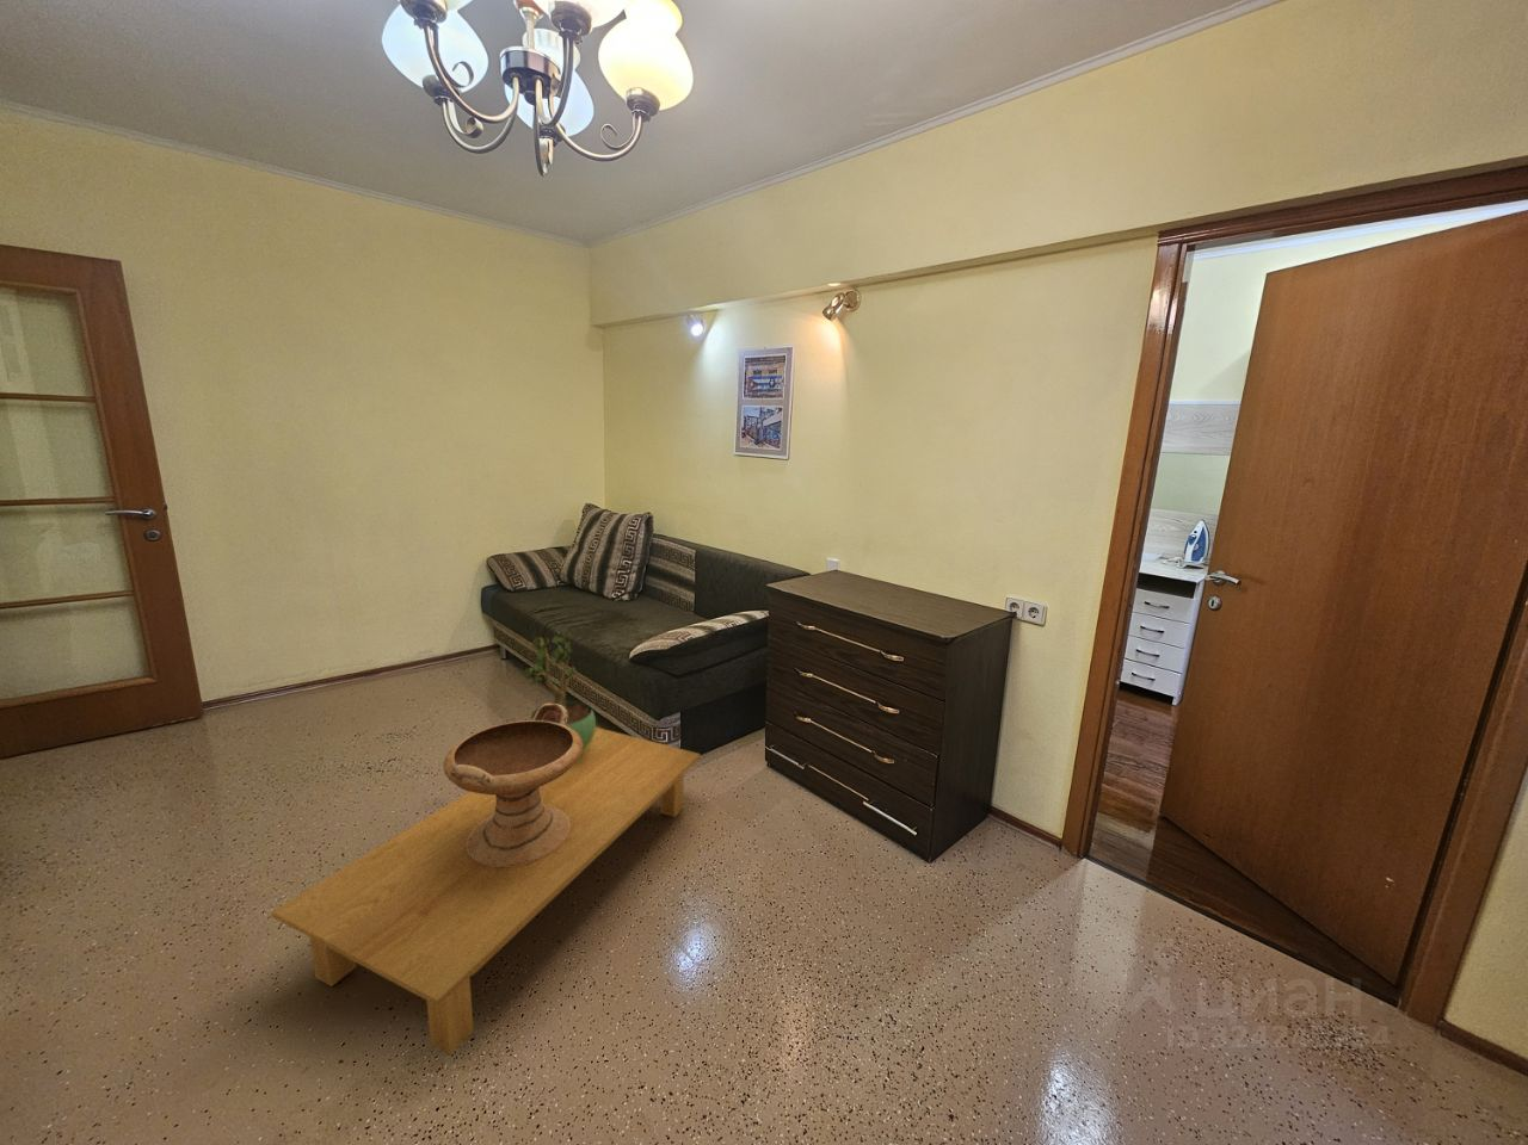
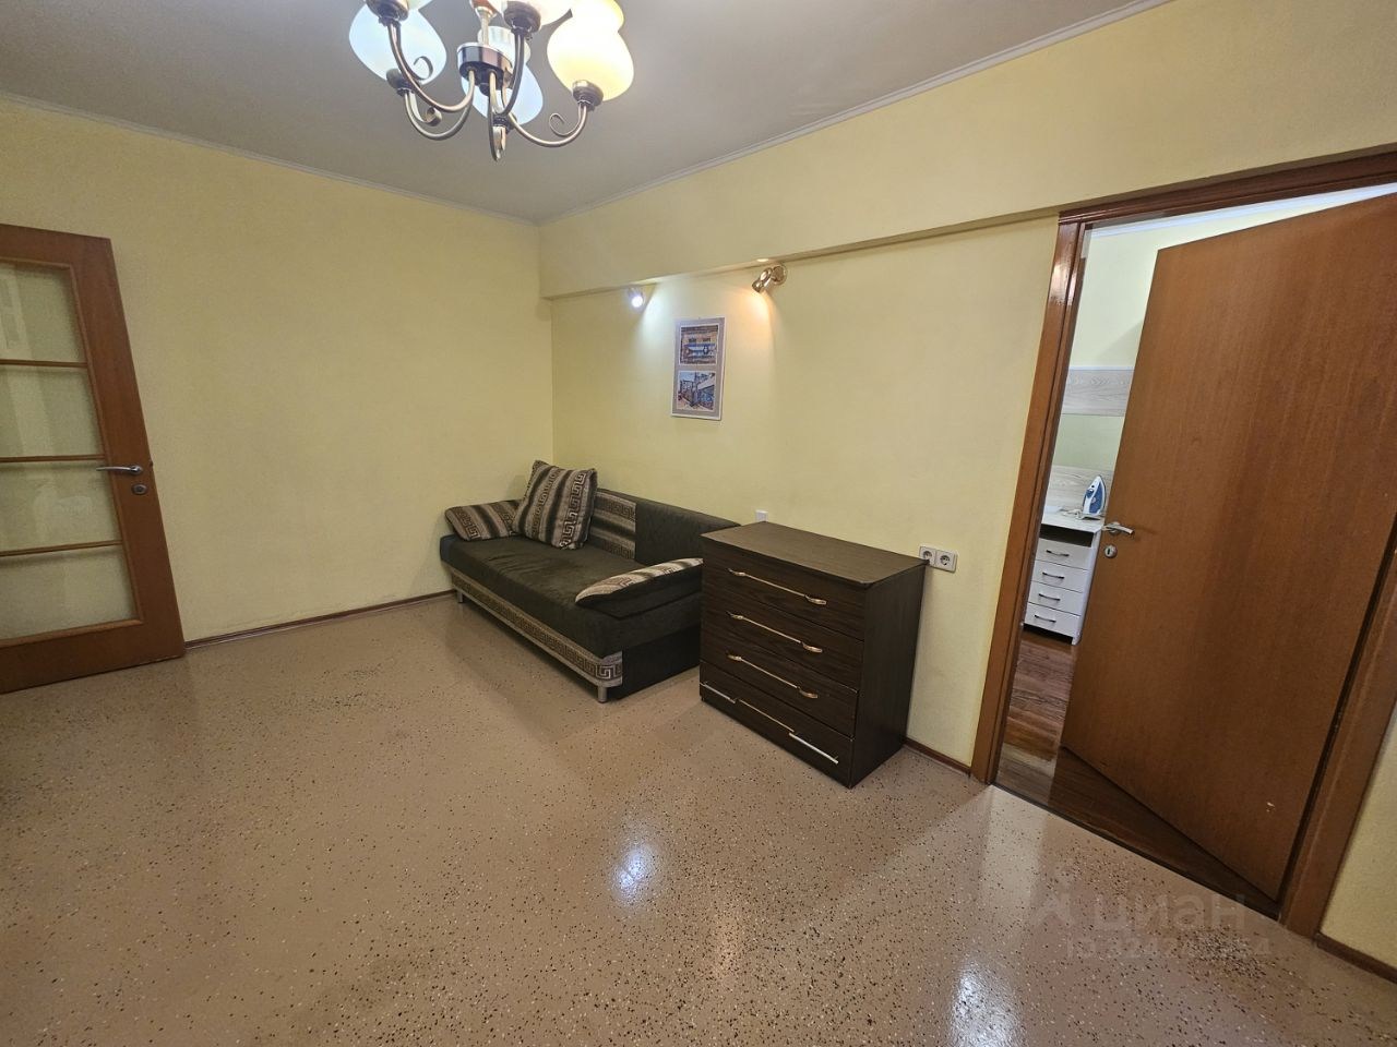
- decorative bowl (517, 783)
- coffee table (538, 858)
- potted plant (558, 696)
